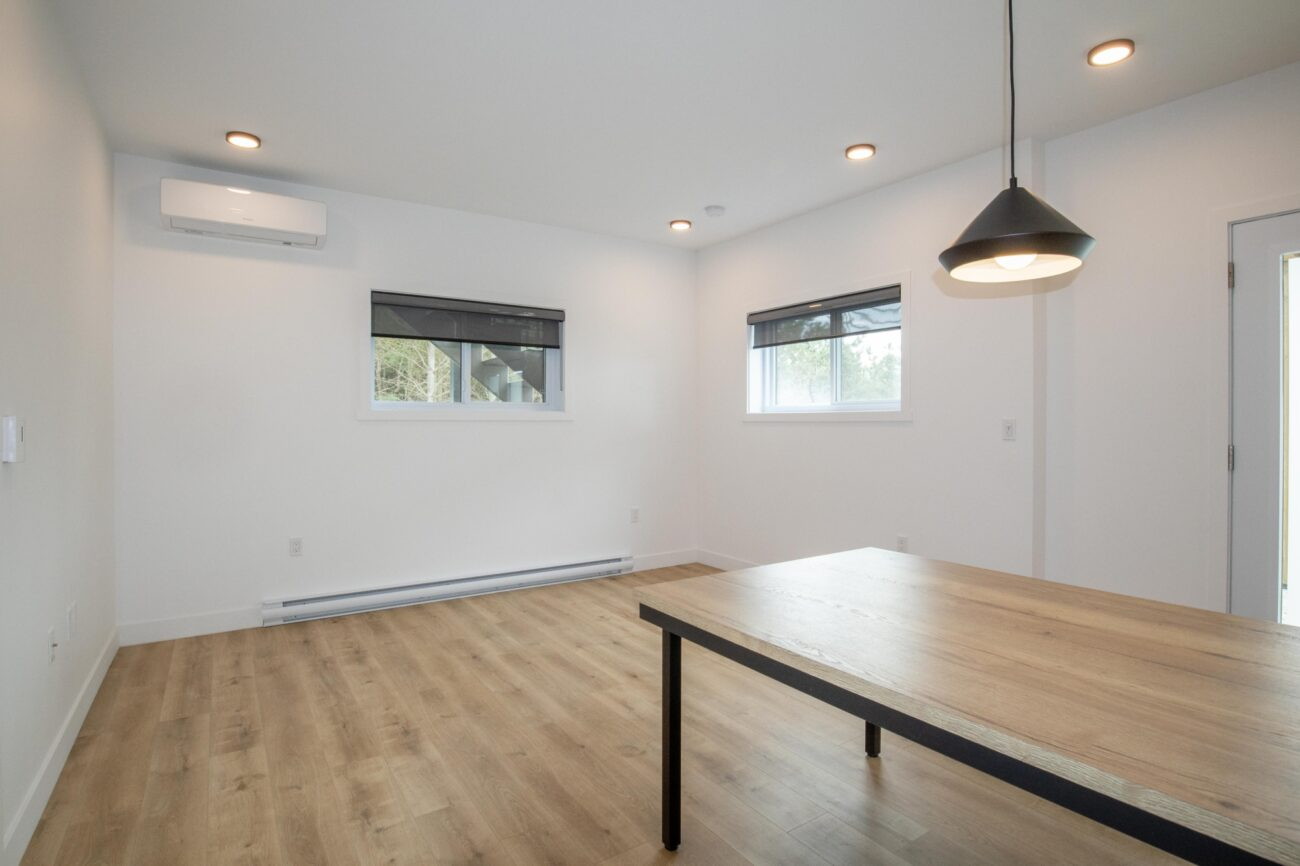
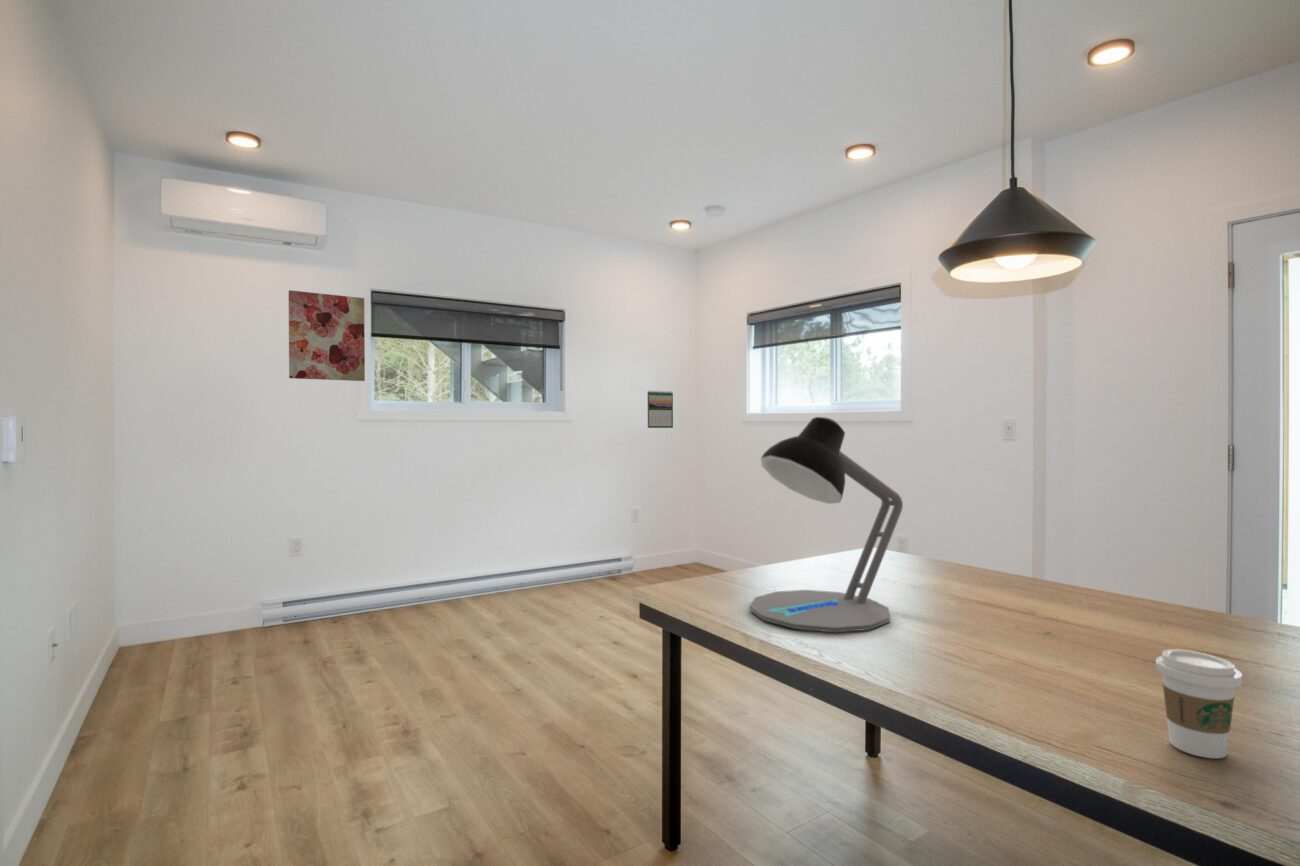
+ coffee cup (1197, 702)
+ calendar (660, 409)
+ wall art (327, 337)
+ desk lamp (832, 503)
